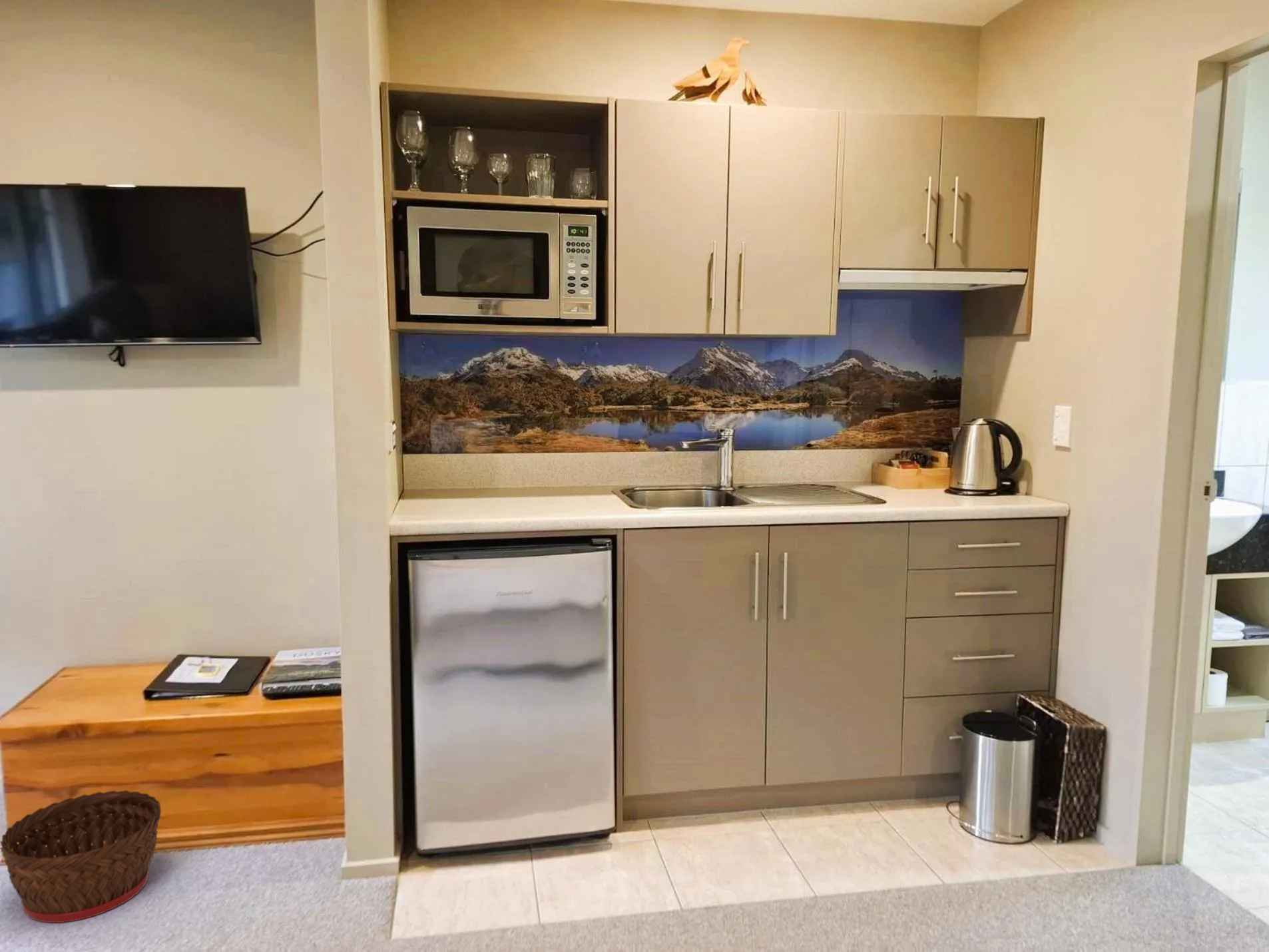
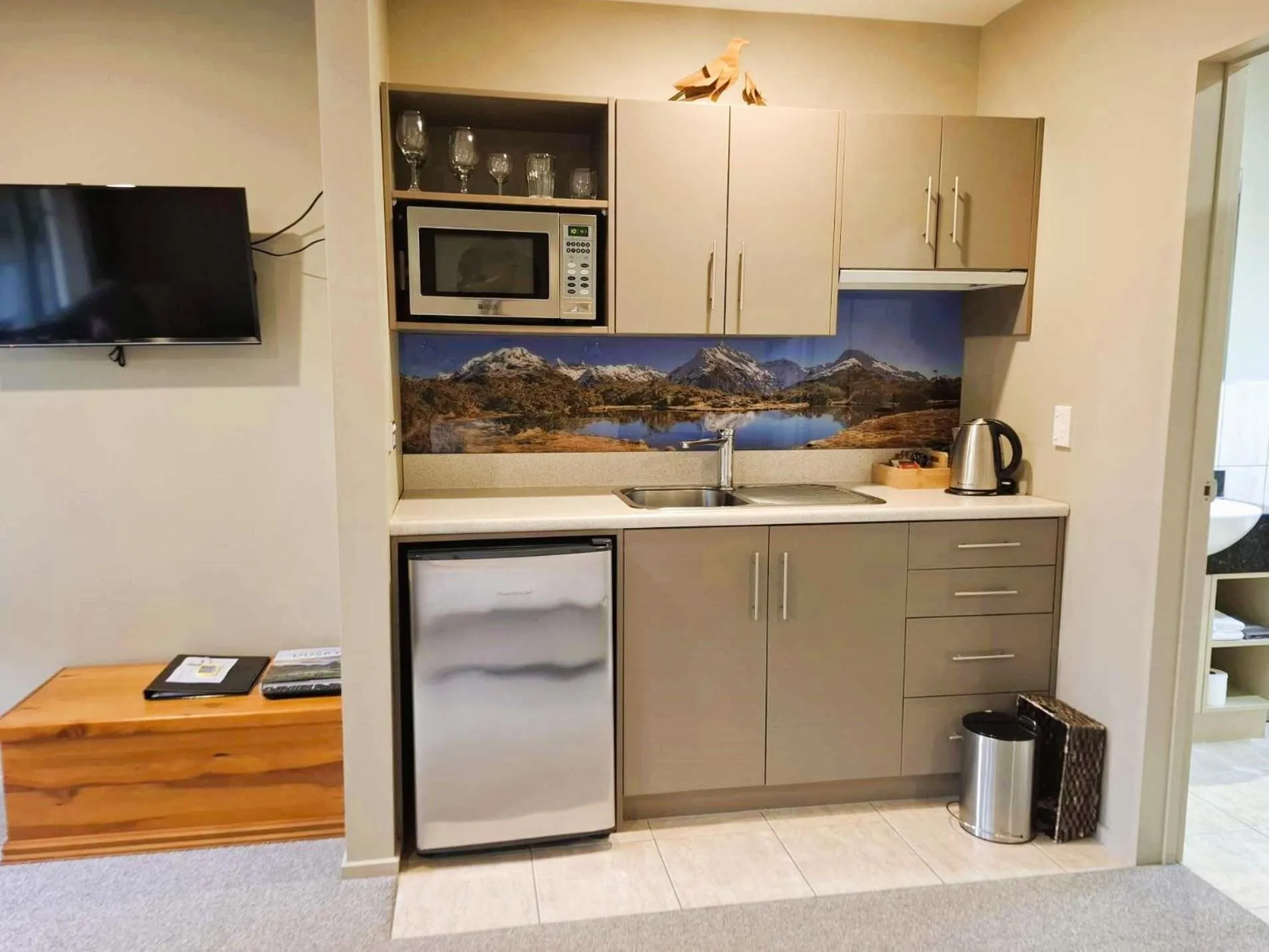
- basket (86, 856)
